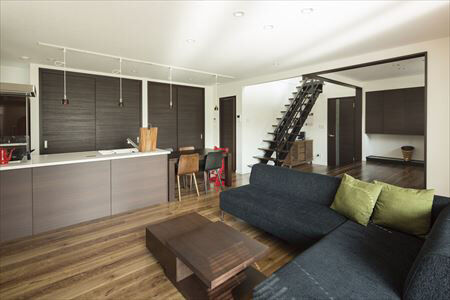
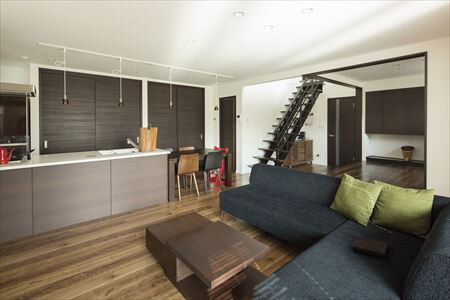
+ book (369, 246)
